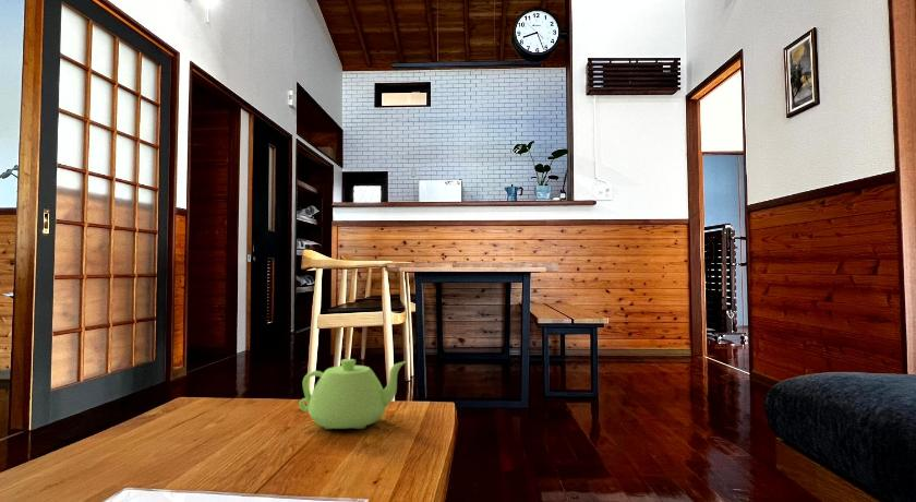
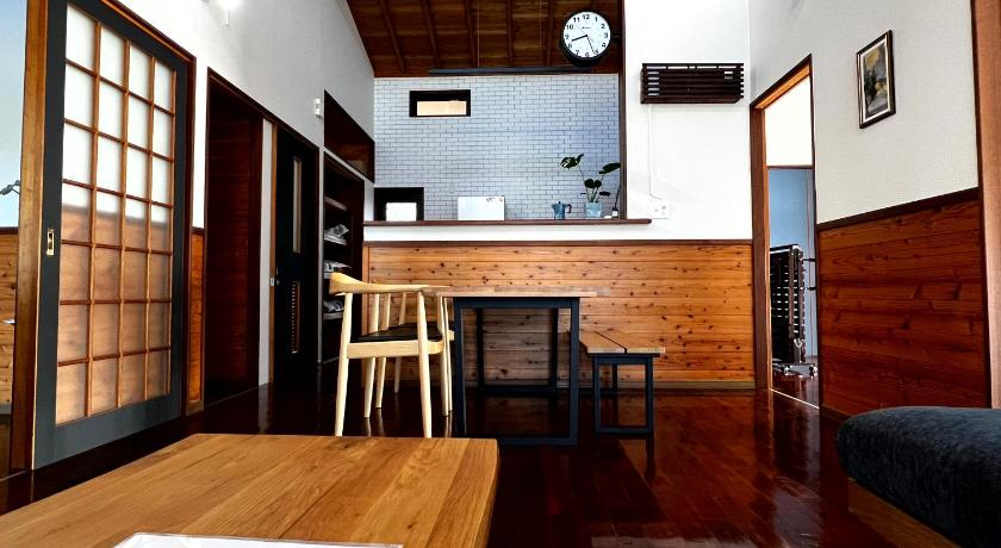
- teapot (352, 391)
